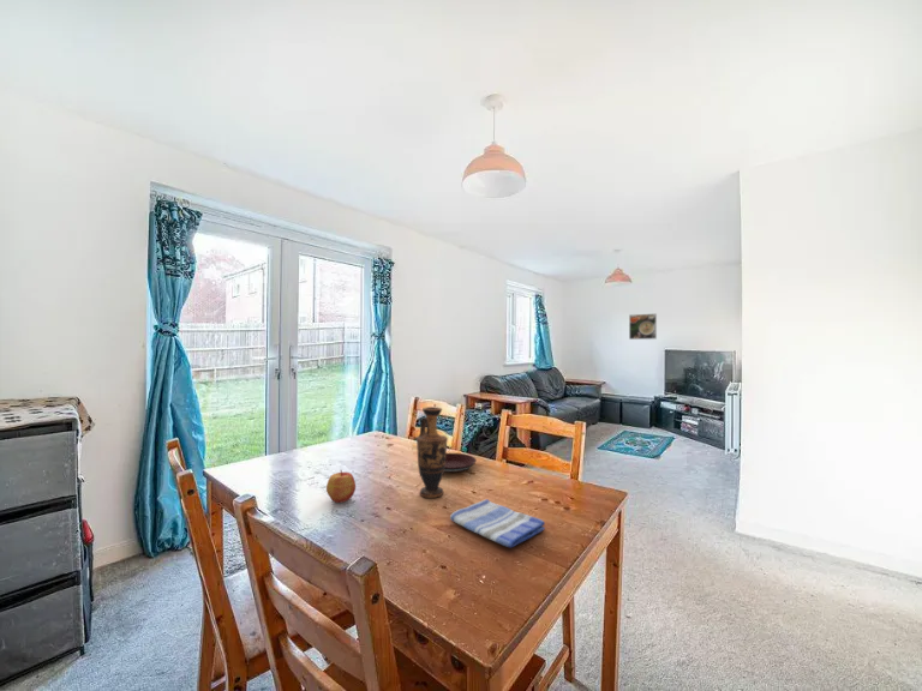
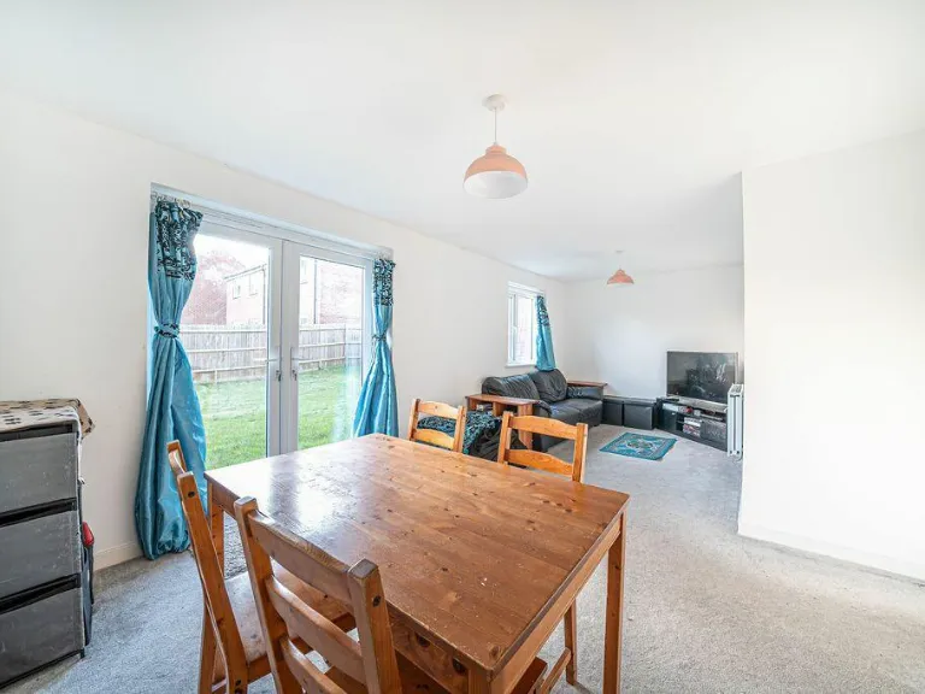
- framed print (642, 326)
- vase (431, 450)
- plate (450, 463)
- dish towel (496, 519)
- apple (340, 485)
